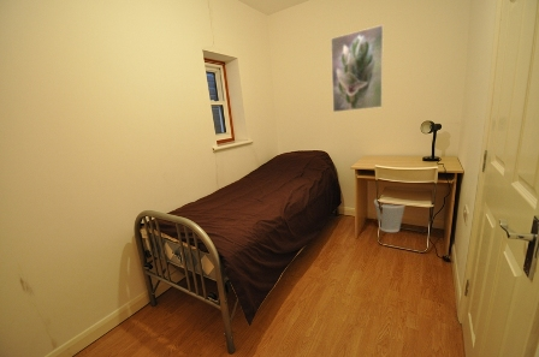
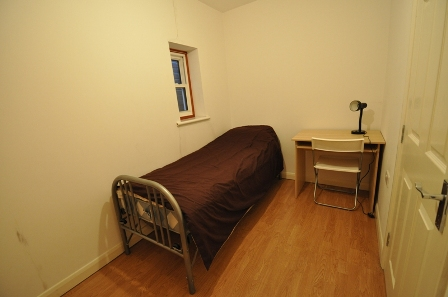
- wastebasket (389, 215)
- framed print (356, 72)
